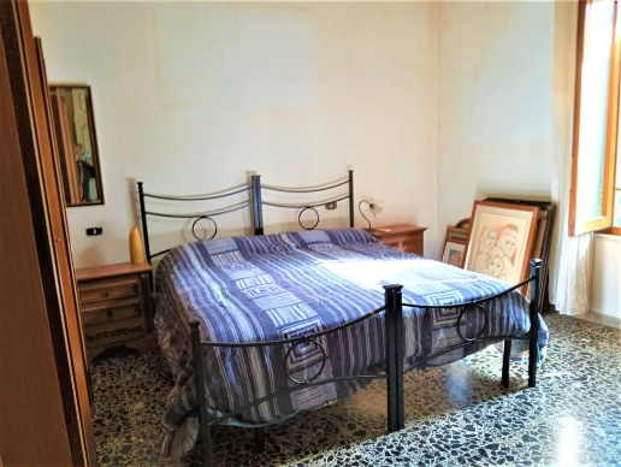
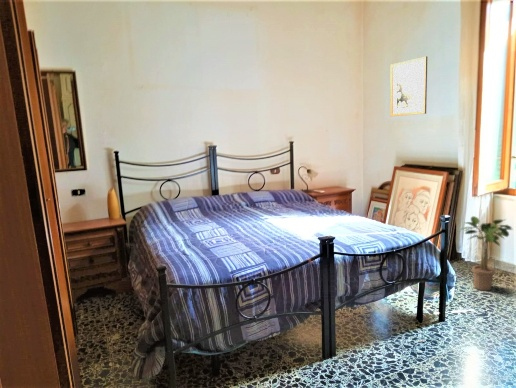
+ wall art (407, 88)
+ potted plant (487, 251)
